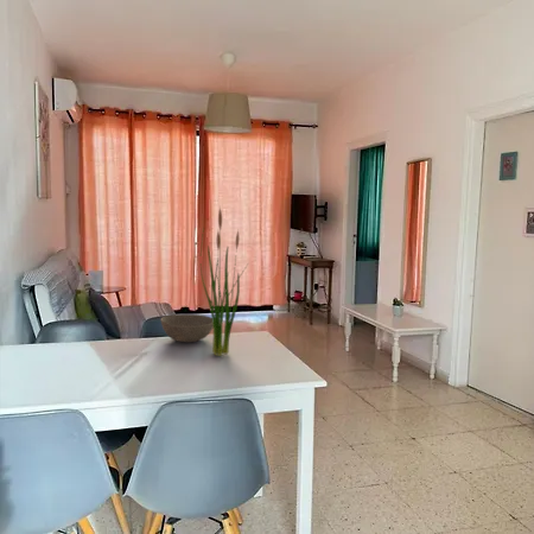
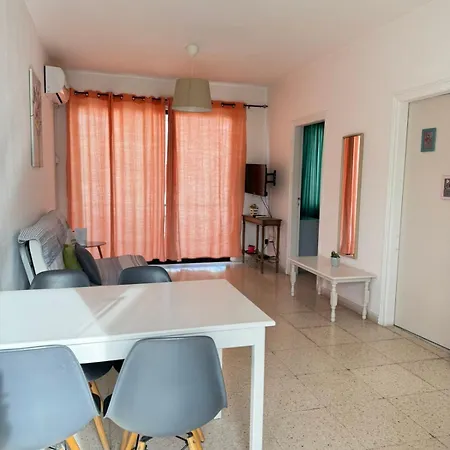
- plant (224, 281)
- bowl (187, 329)
